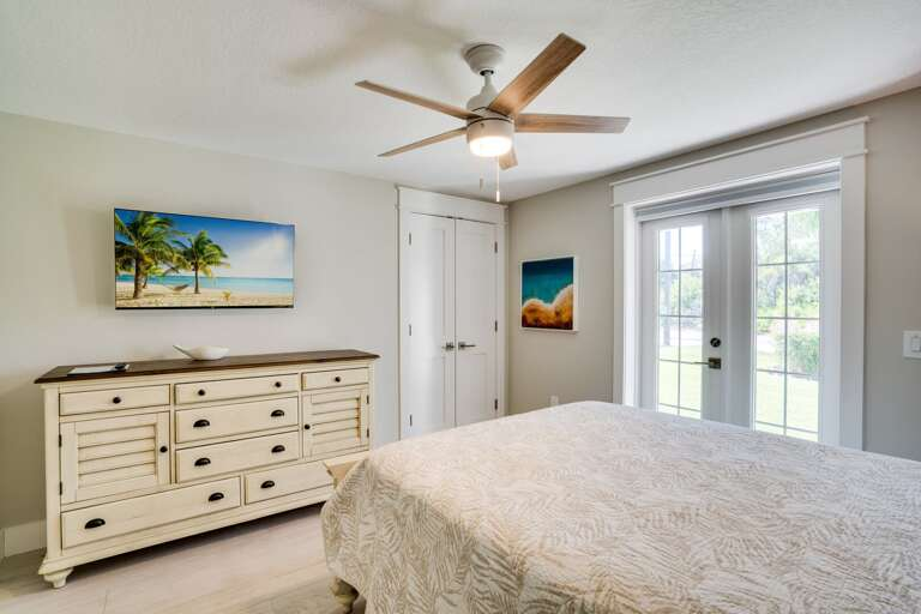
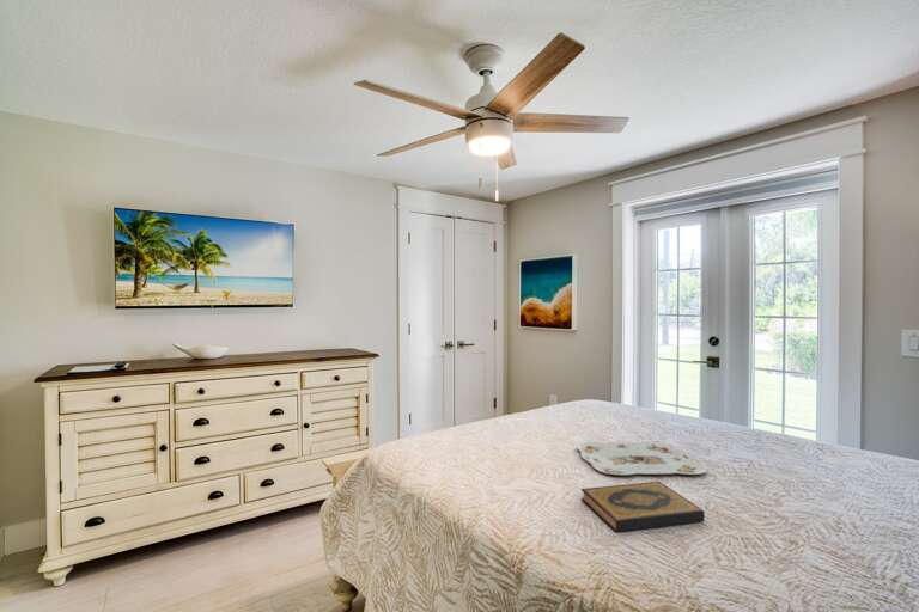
+ serving tray (637, 458)
+ hardback book (639, 504)
